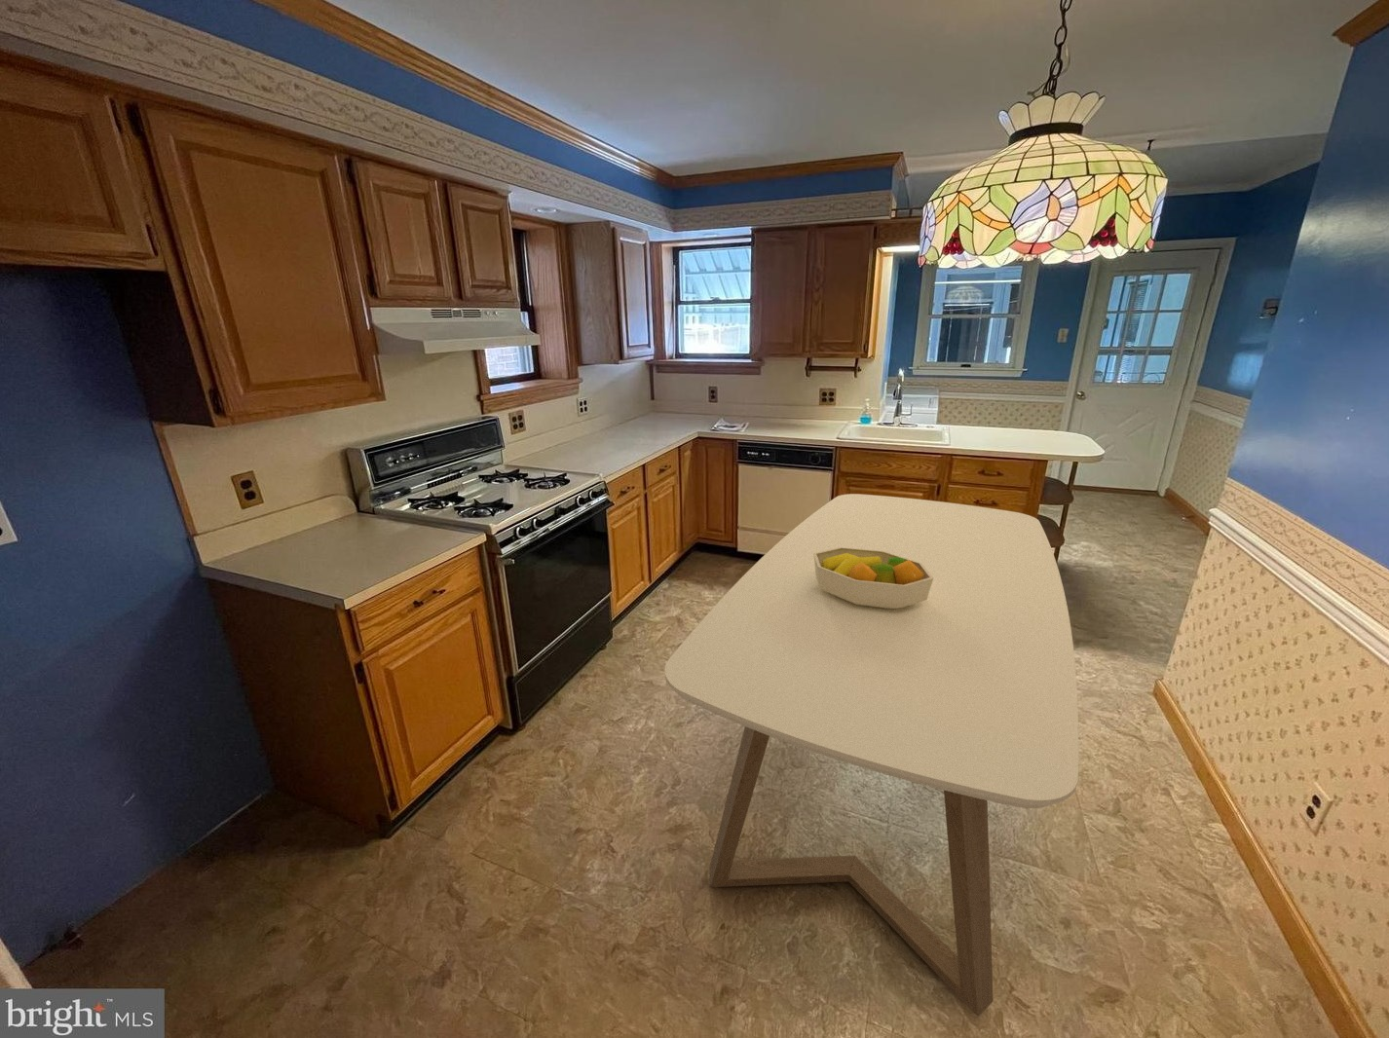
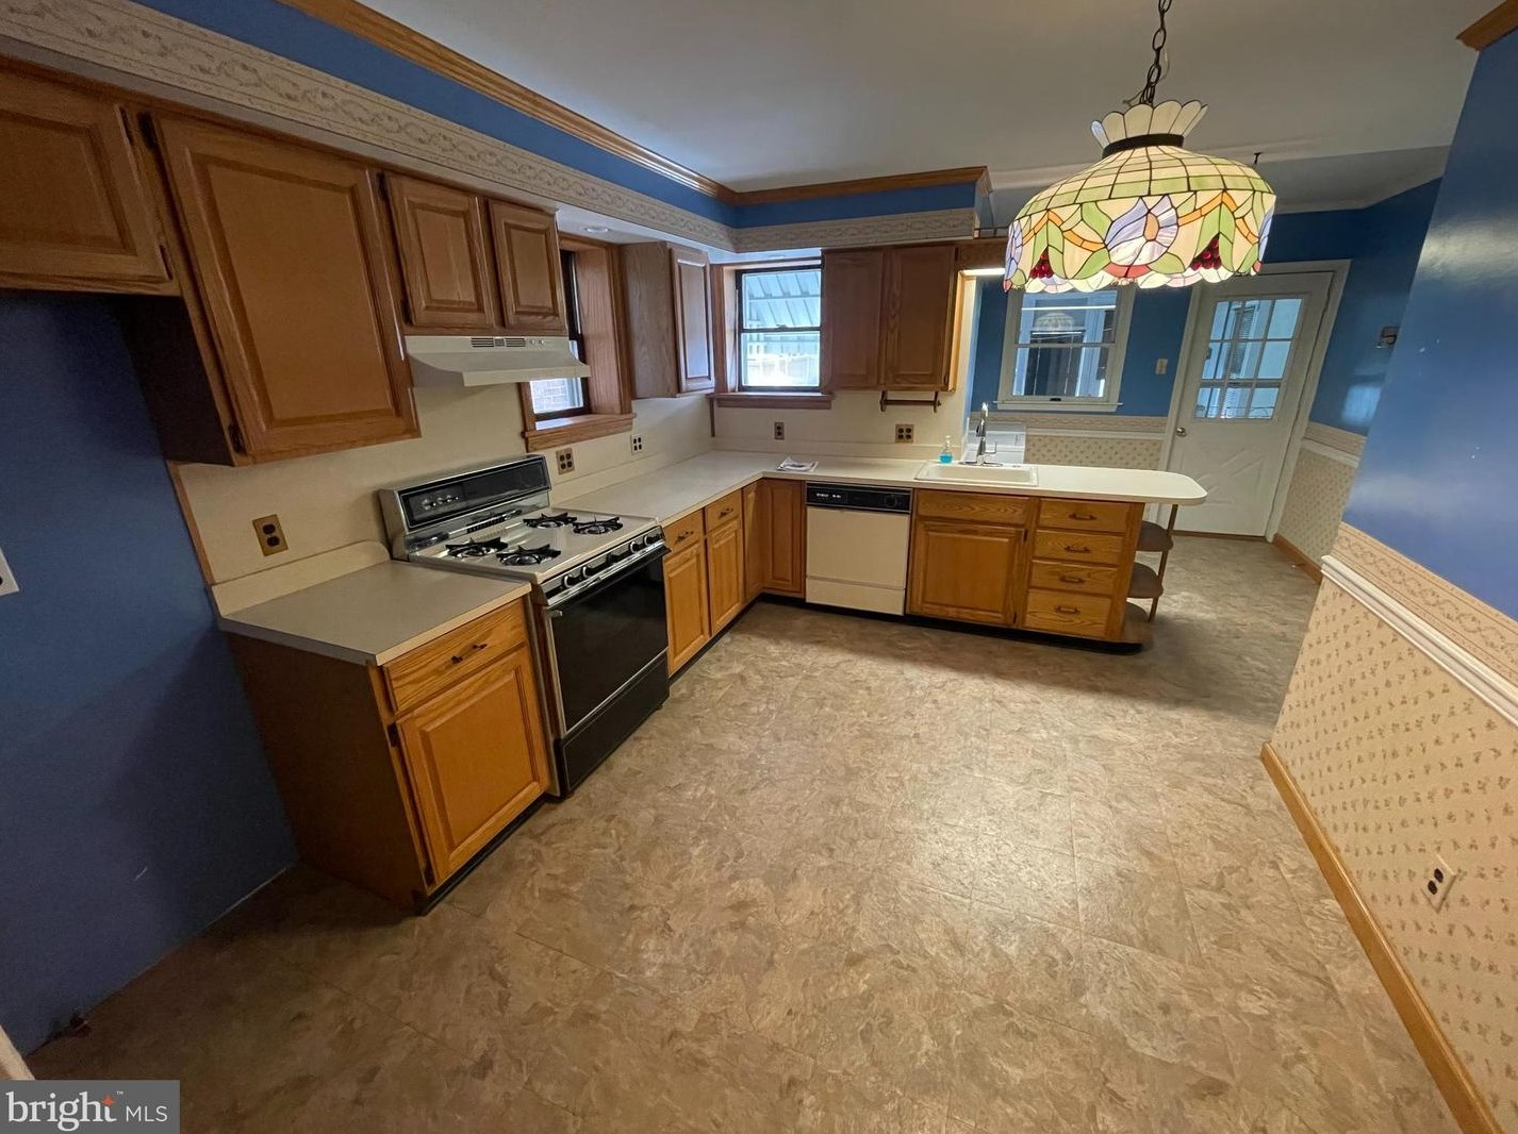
- dining table (889, 683)
- fruit bowl (869, 571)
